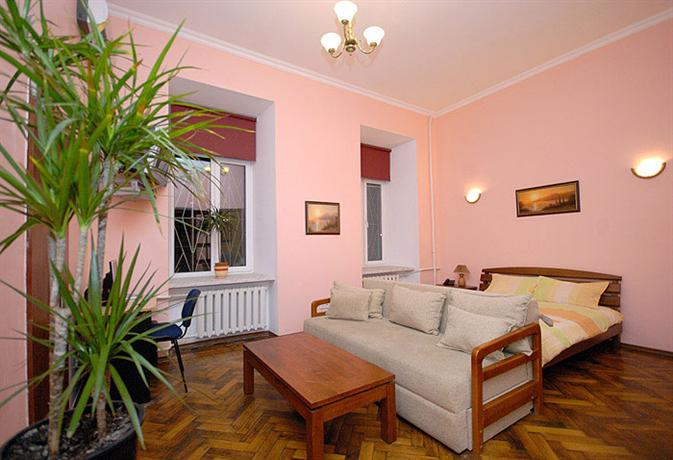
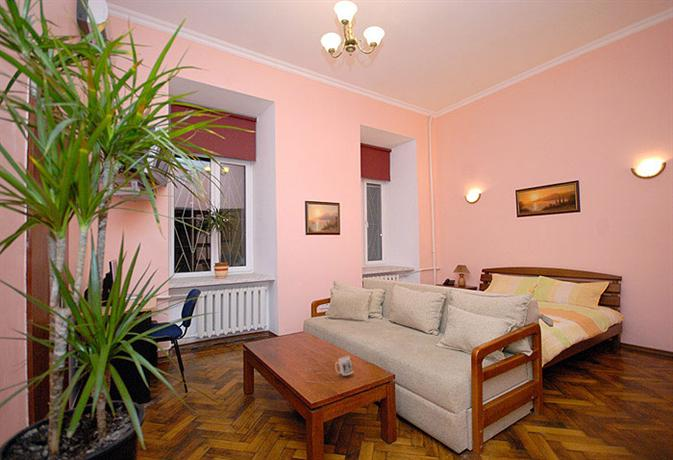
+ mug (344, 366)
